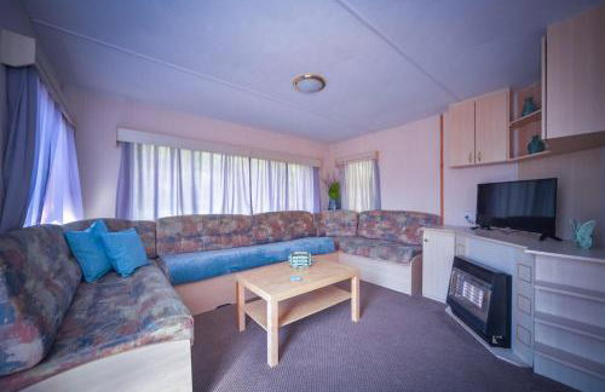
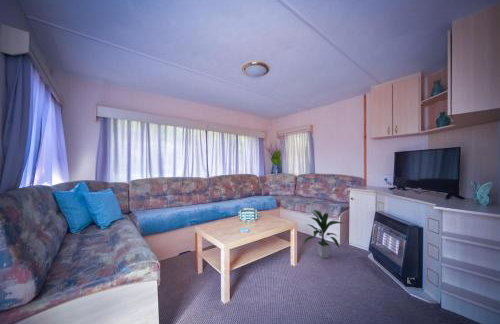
+ indoor plant (321, 232)
